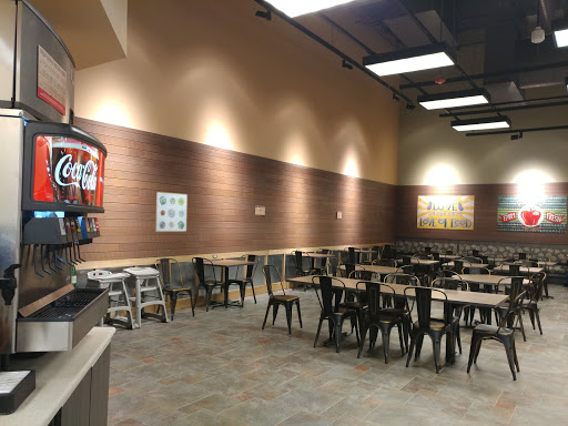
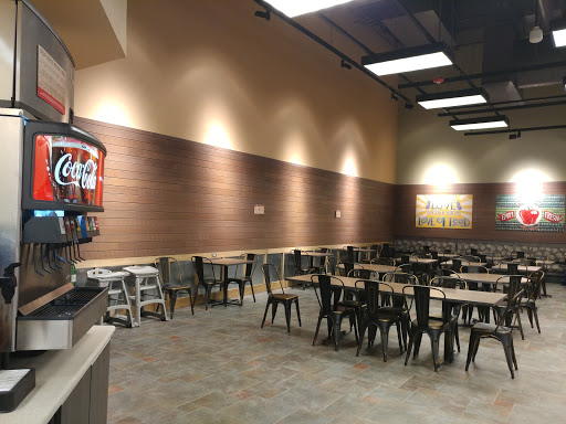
- wall art (171, 212)
